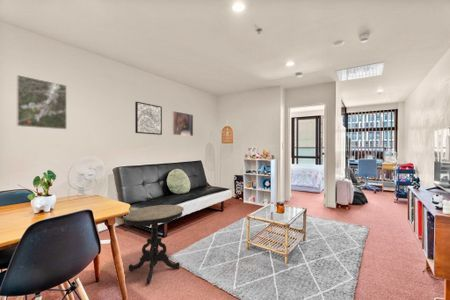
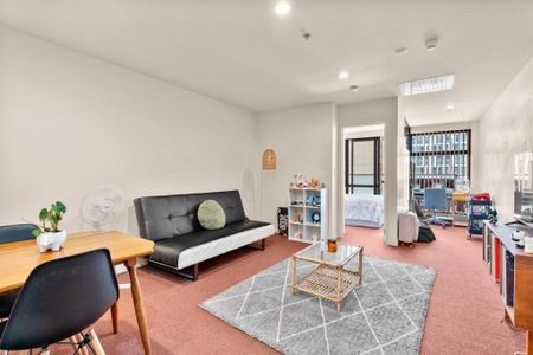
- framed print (183, 124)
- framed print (43, 104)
- side table (155, 239)
- wall art (149, 119)
